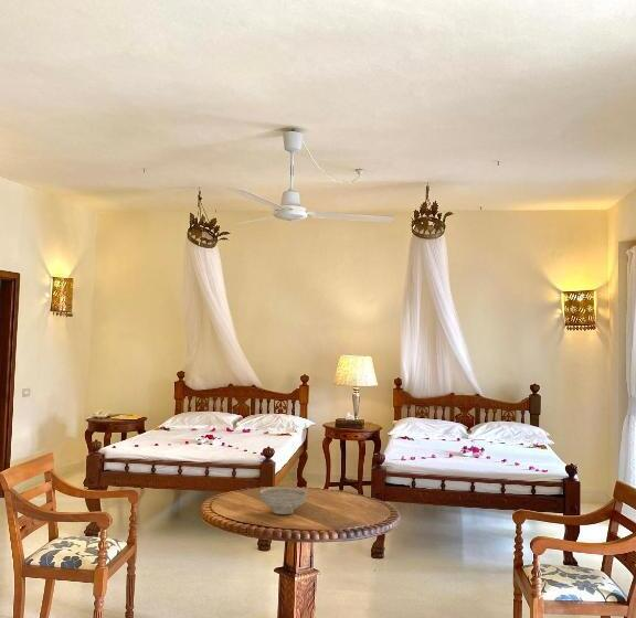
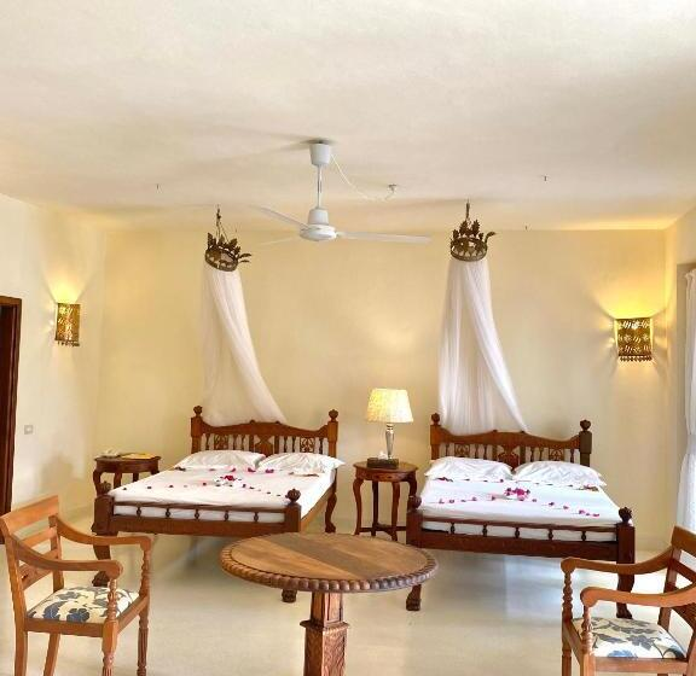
- decorative bowl (283, 501)
